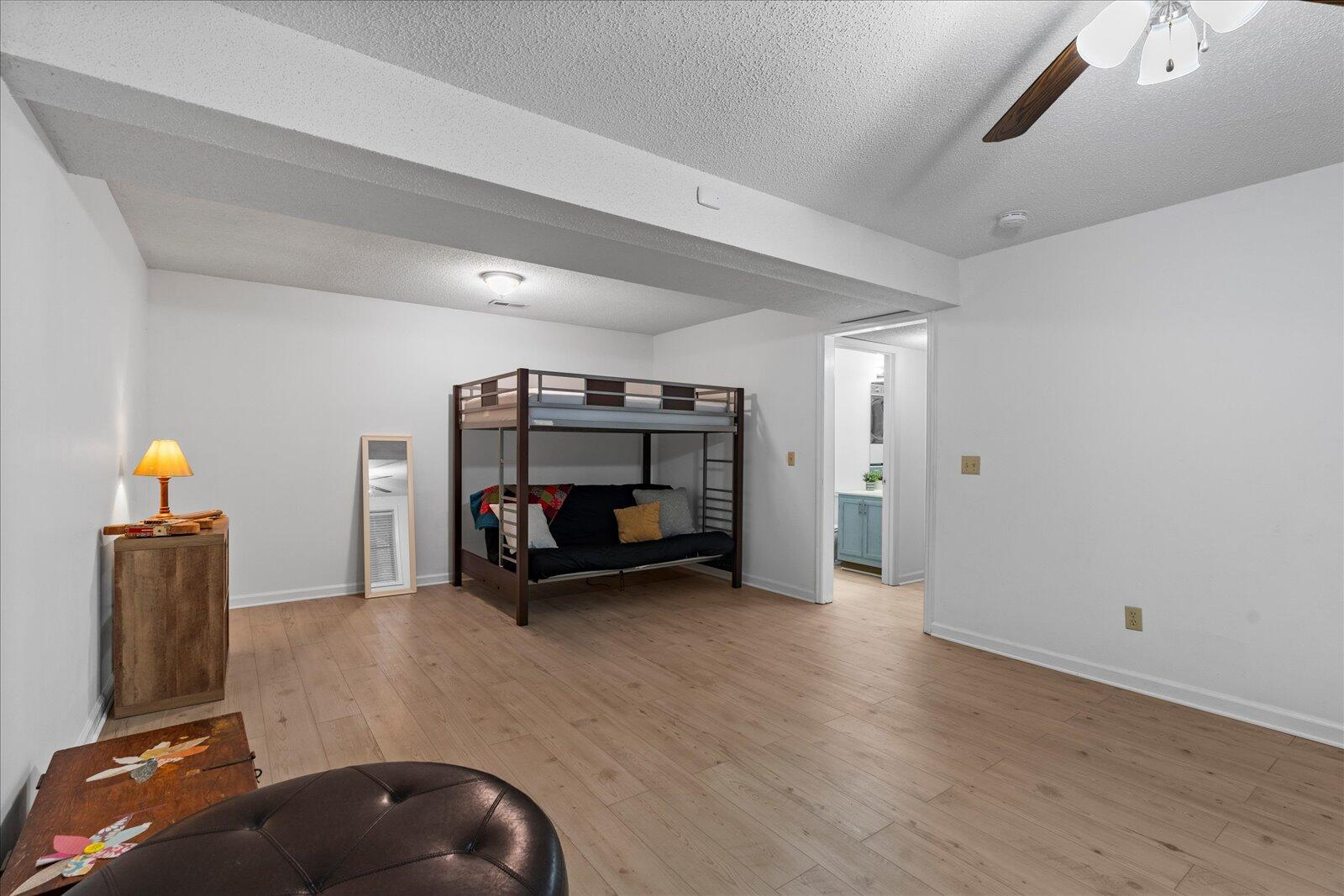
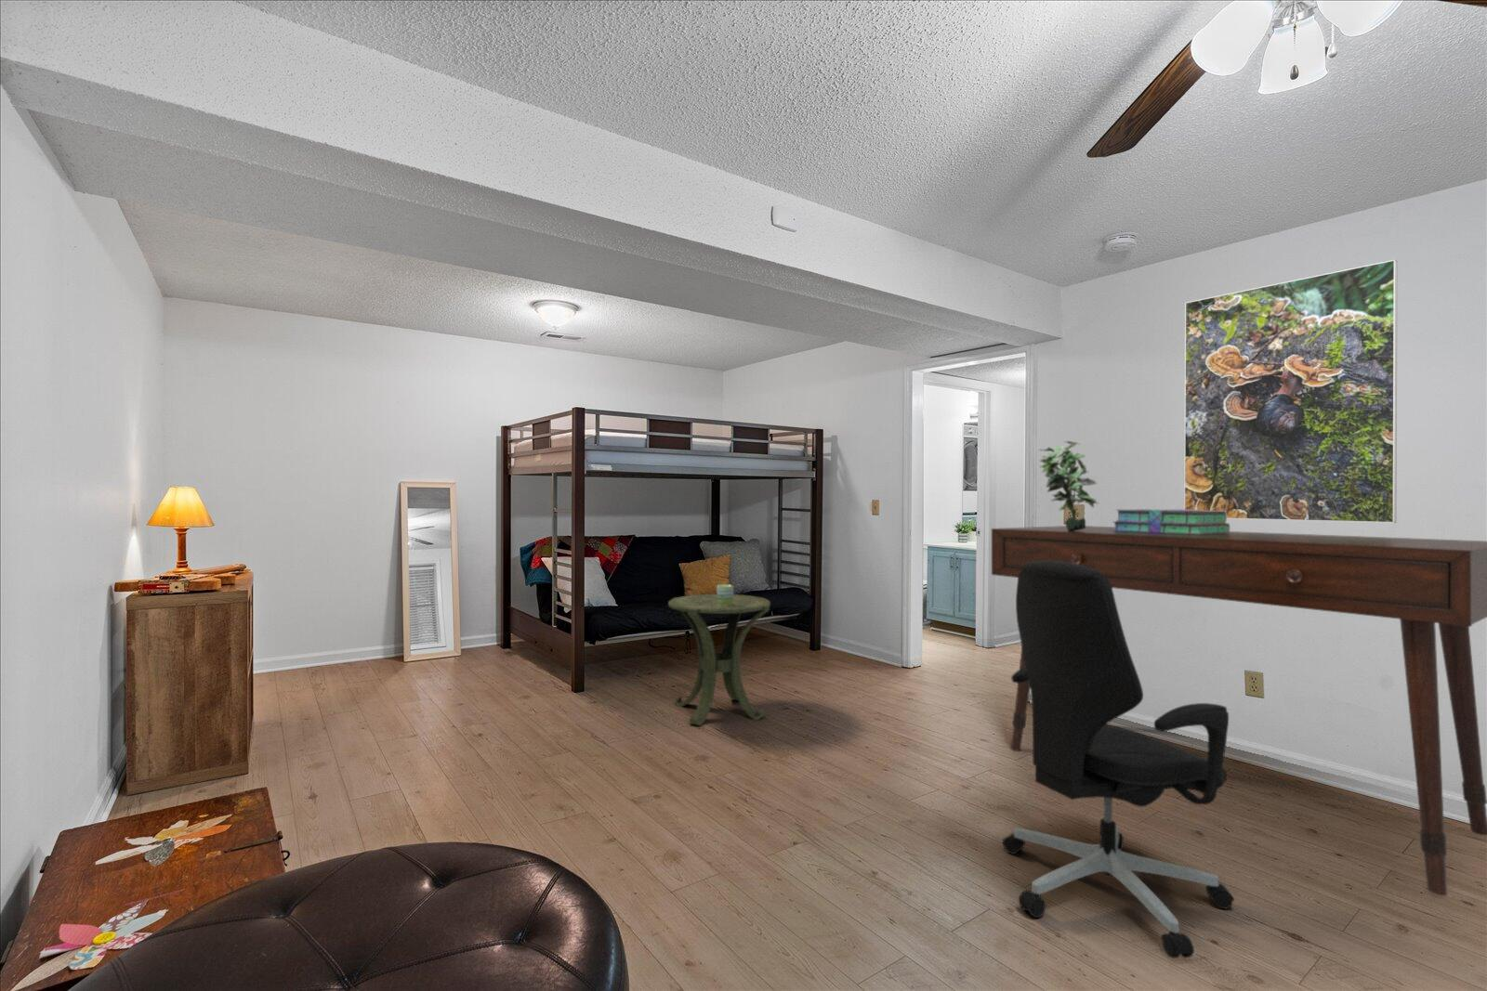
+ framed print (1280, 401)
+ stack of books (1169, 520)
+ side table (718, 656)
+ office chair (1102, 726)
+ mug (726, 594)
+ potted plant (1065, 484)
+ desk (1219, 599)
